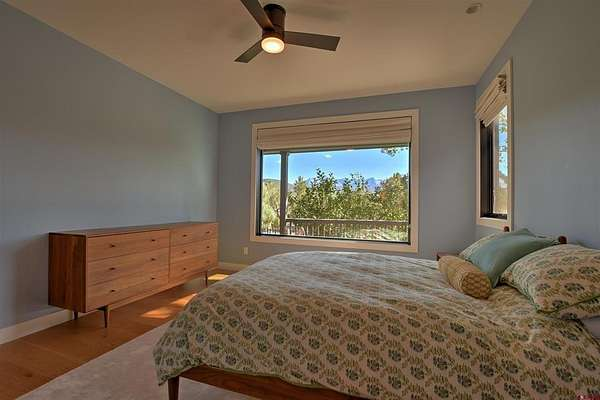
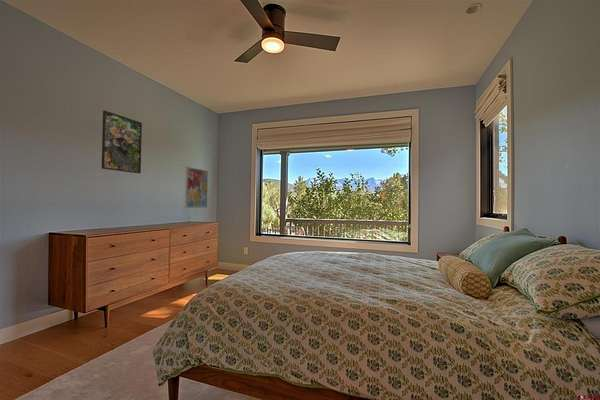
+ wall art (197, 188)
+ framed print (123, 144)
